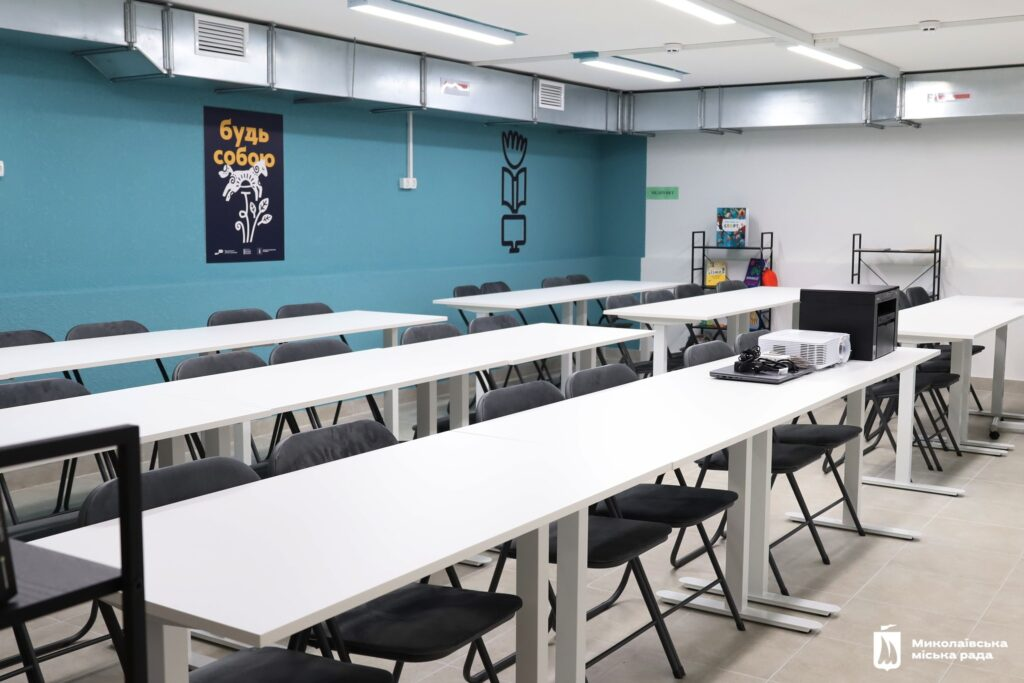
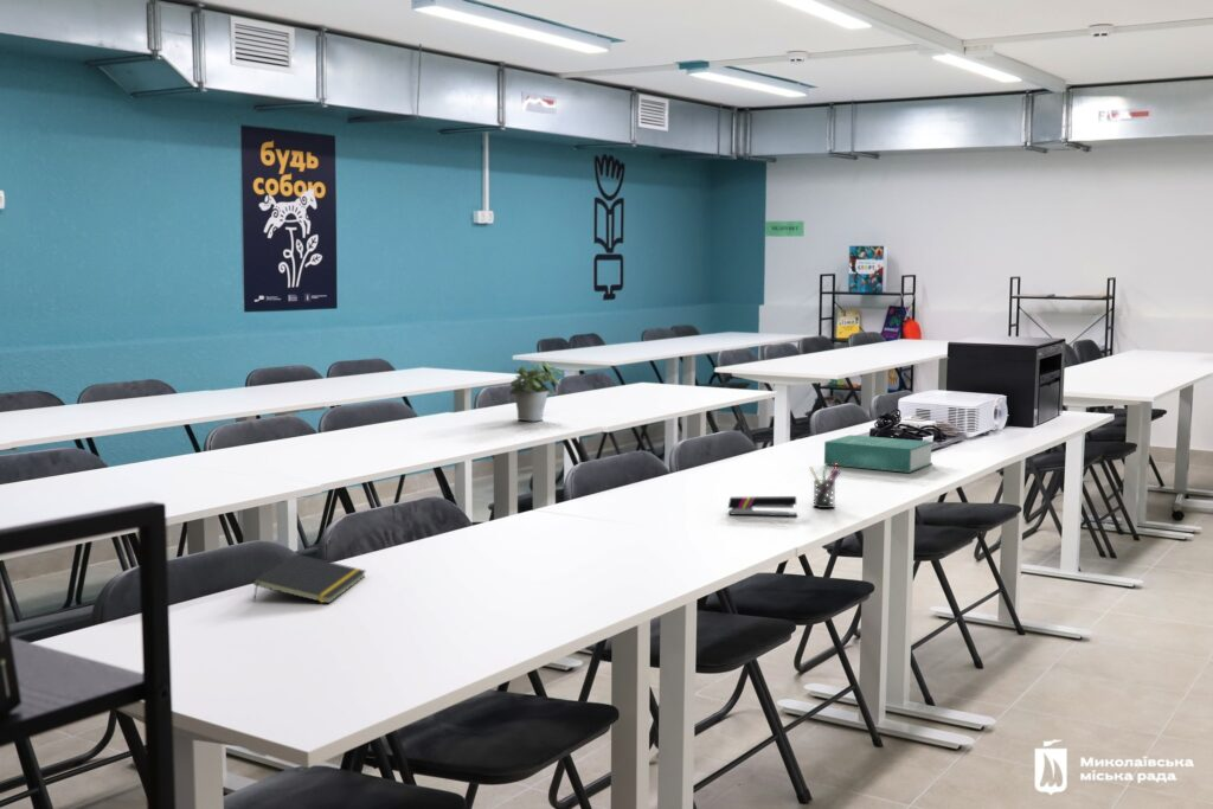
+ potted plant (535, 391)
+ pen holder (826, 483)
+ notepad (312, 577)
+ stapler (762, 505)
+ book (878, 452)
